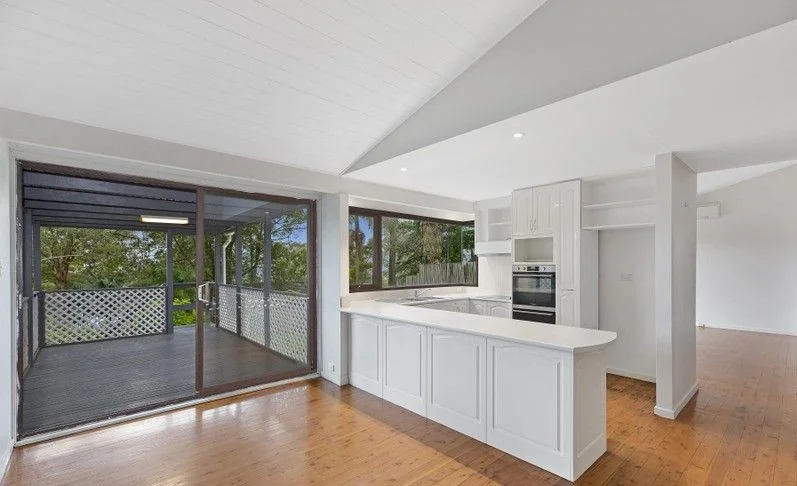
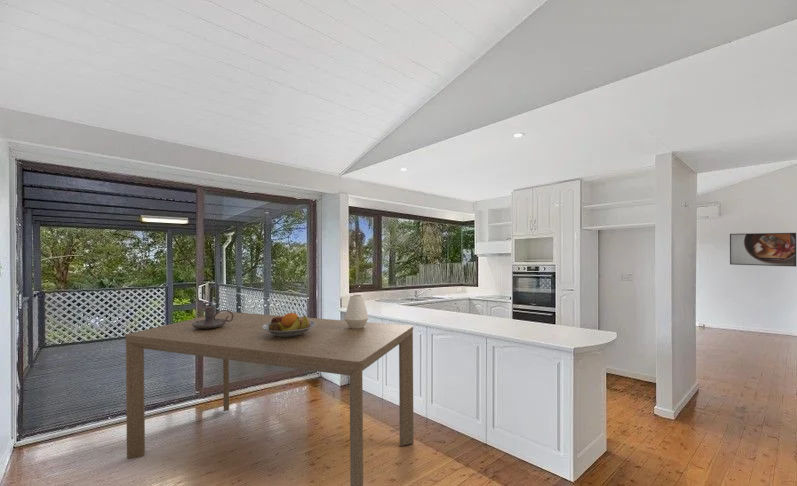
+ fruit bowl (289, 322)
+ vase (356, 311)
+ candle holder (213, 316)
+ dining table (280, 366)
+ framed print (761, 249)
